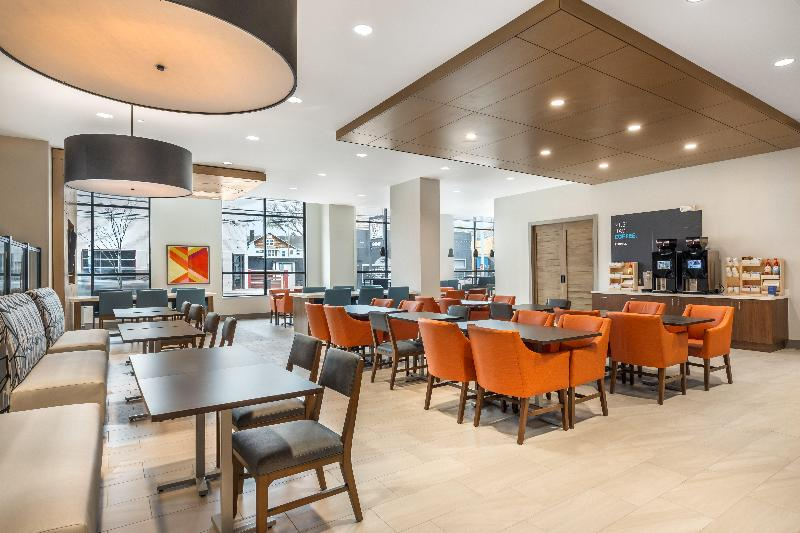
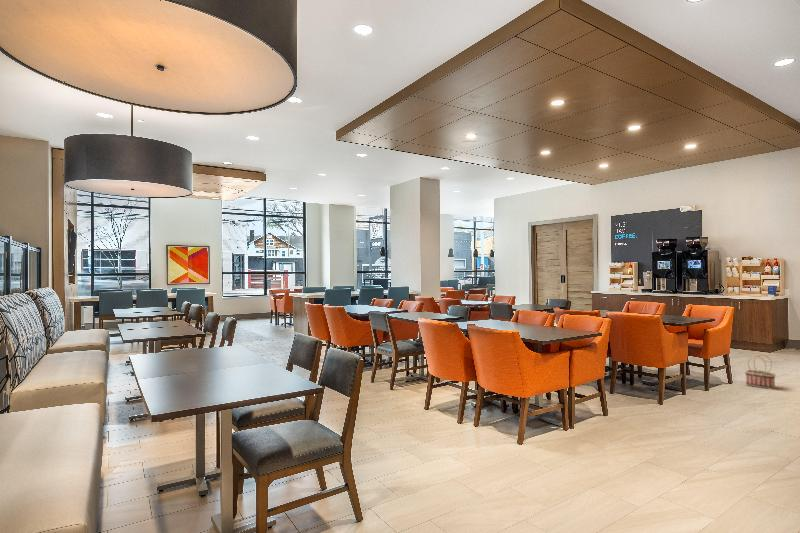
+ basket (760, 371)
